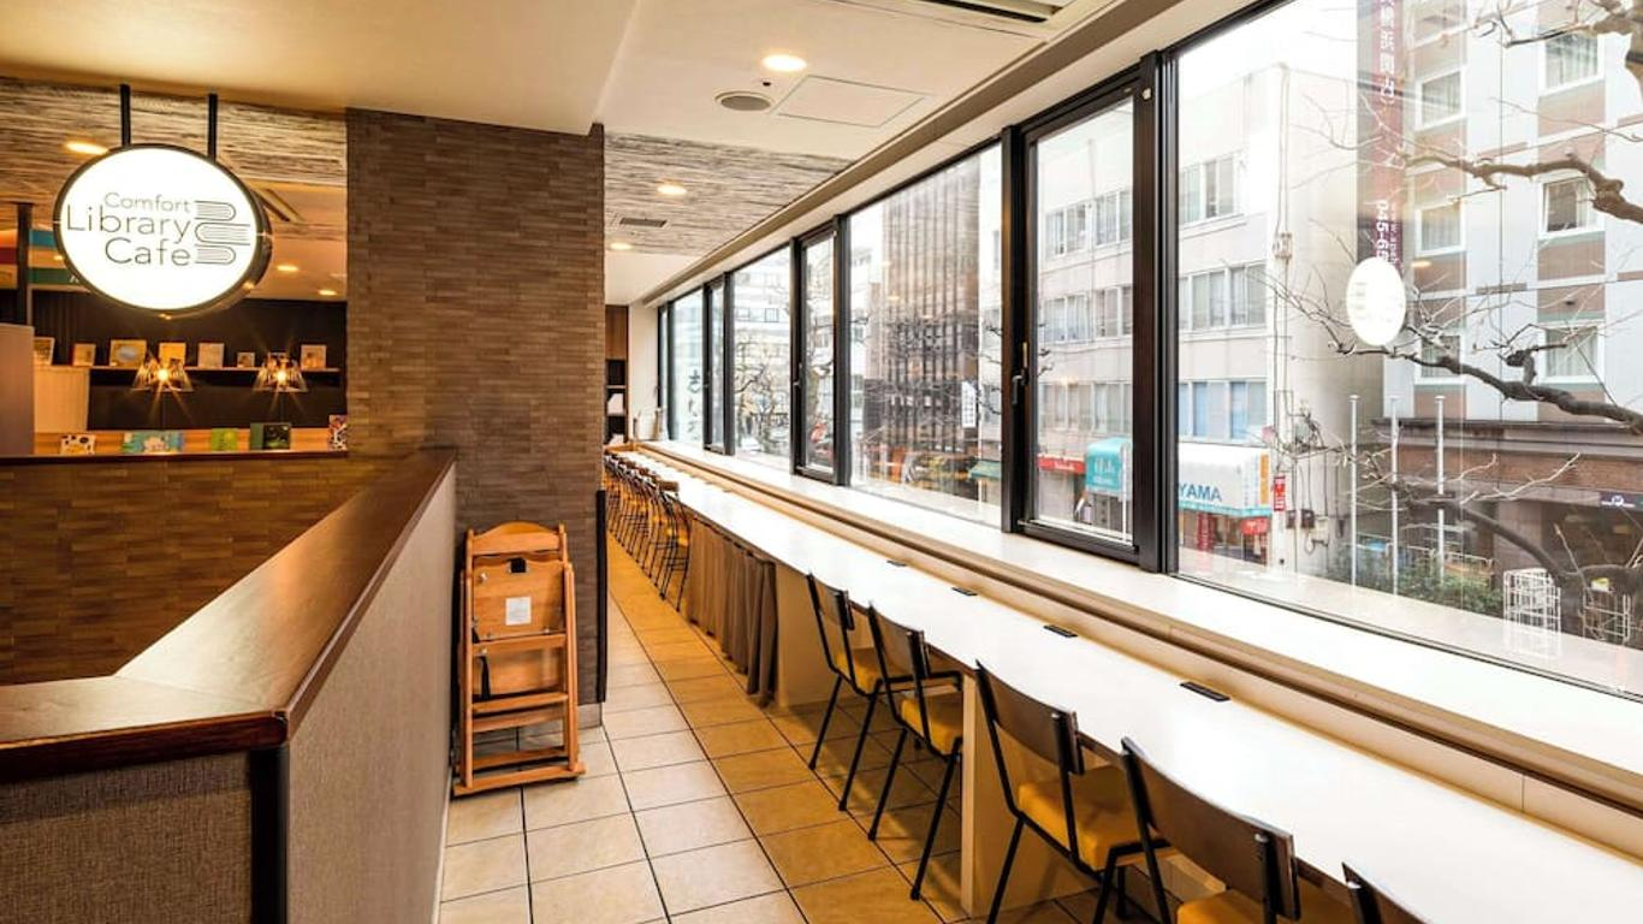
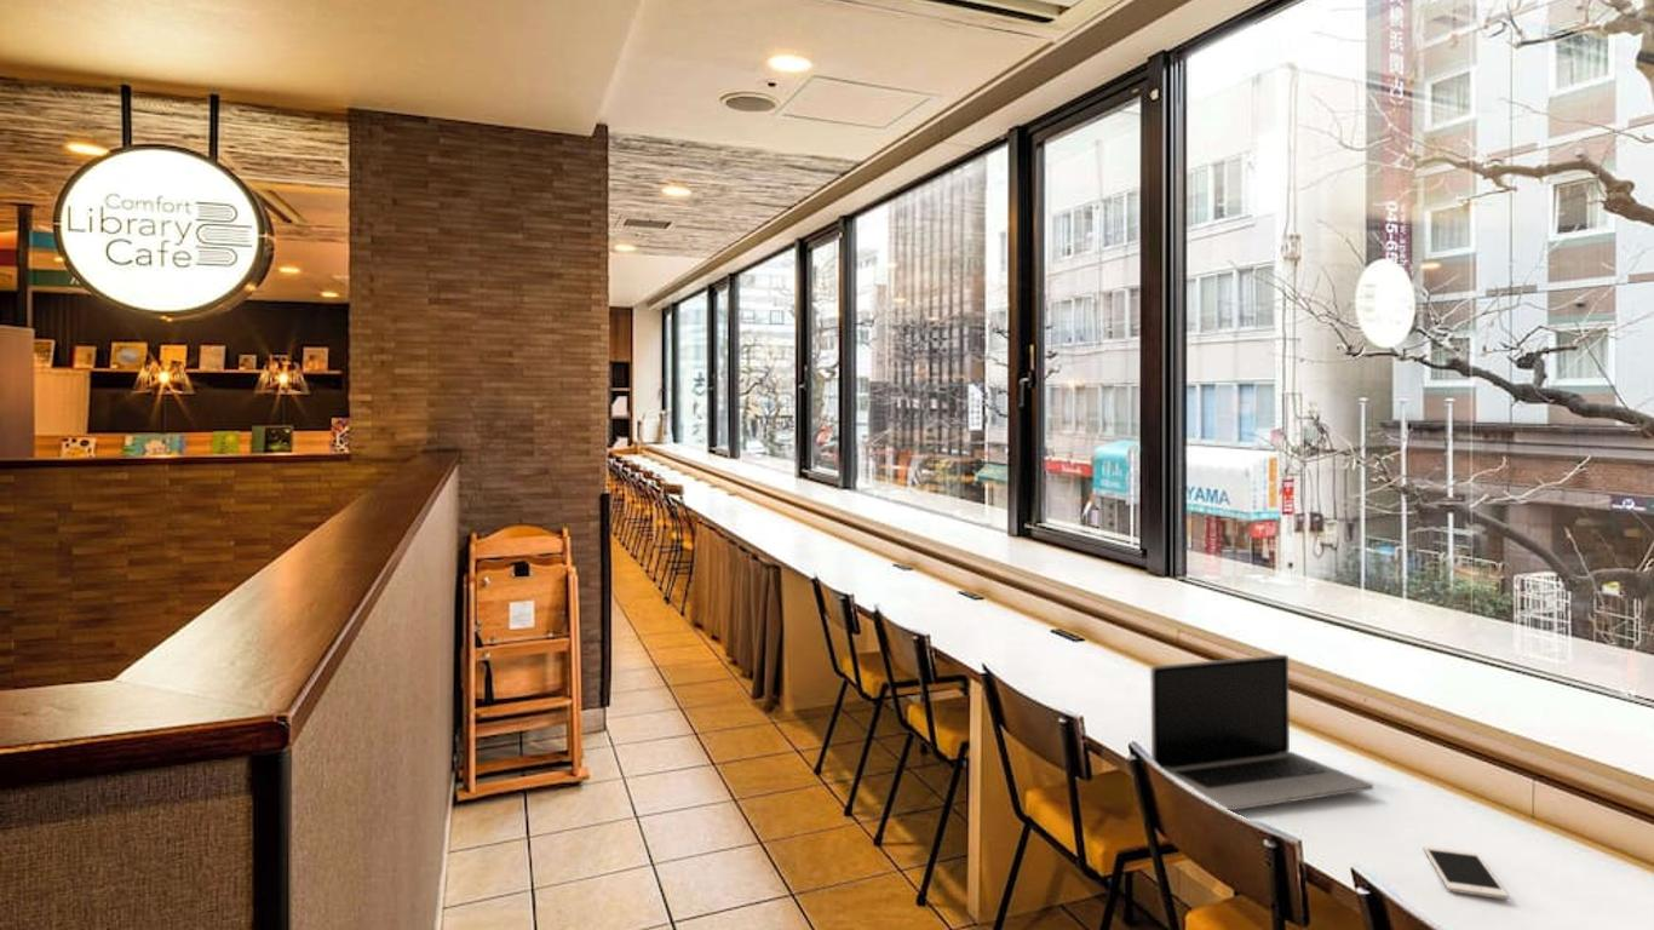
+ cell phone (1463, 871)
+ laptop (1259, 727)
